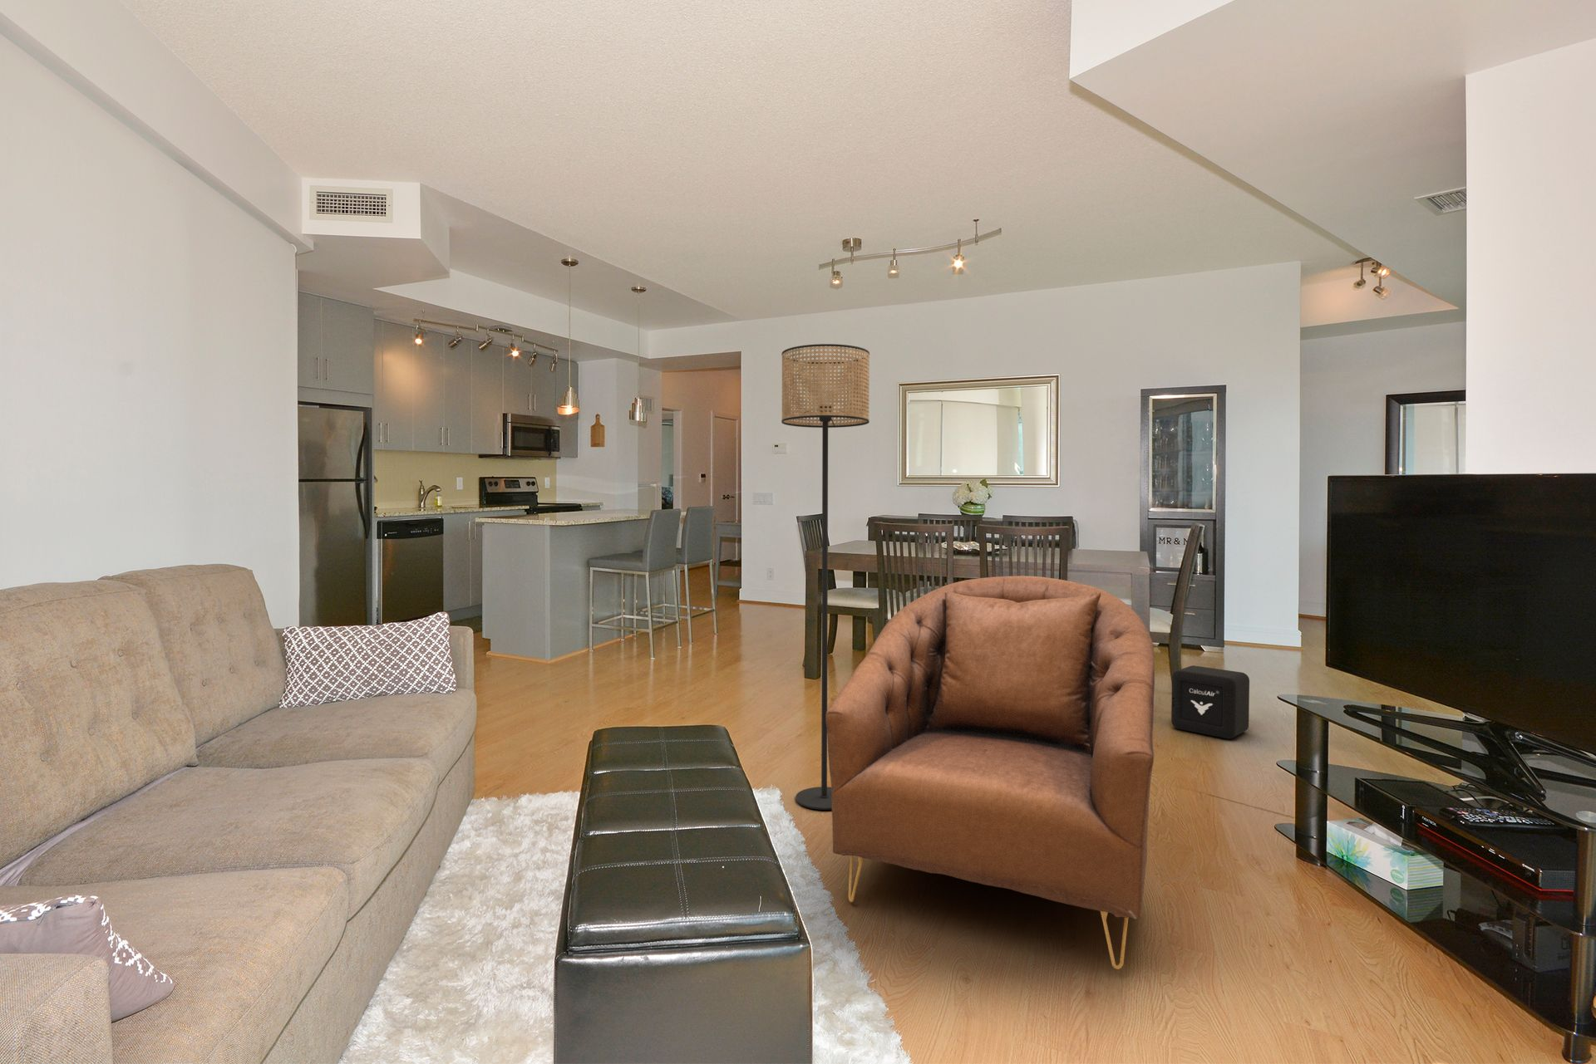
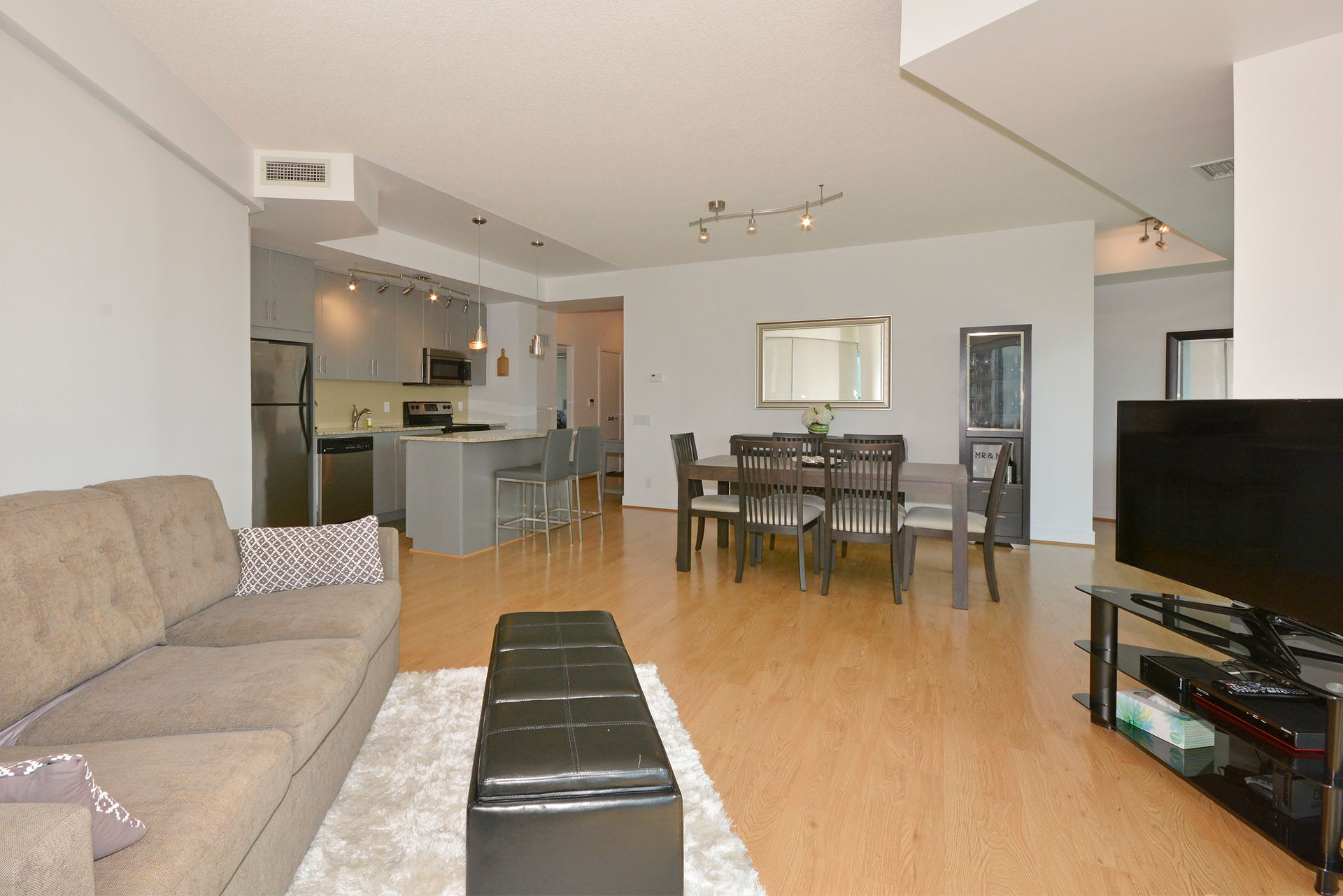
- armchair (1005, 734)
- air purifier (1209, 701)
- floor lamp (825, 577)
